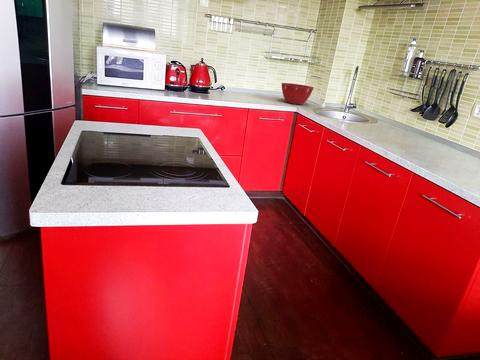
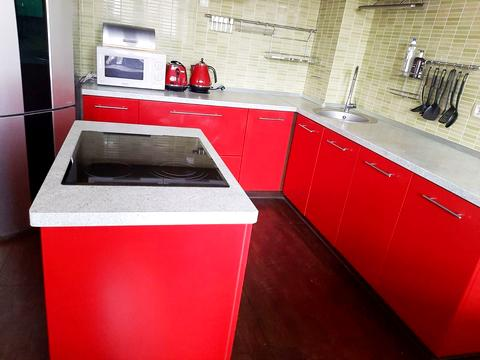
- mixing bowl (296, 94)
